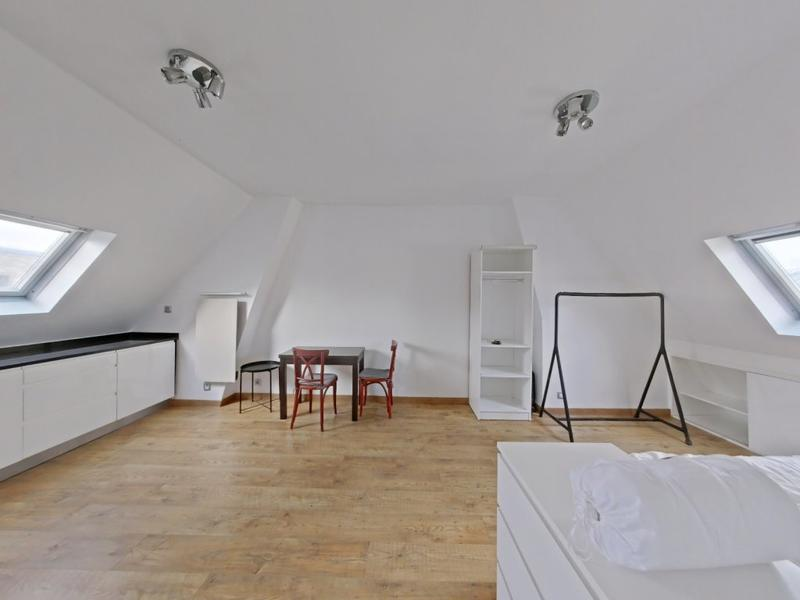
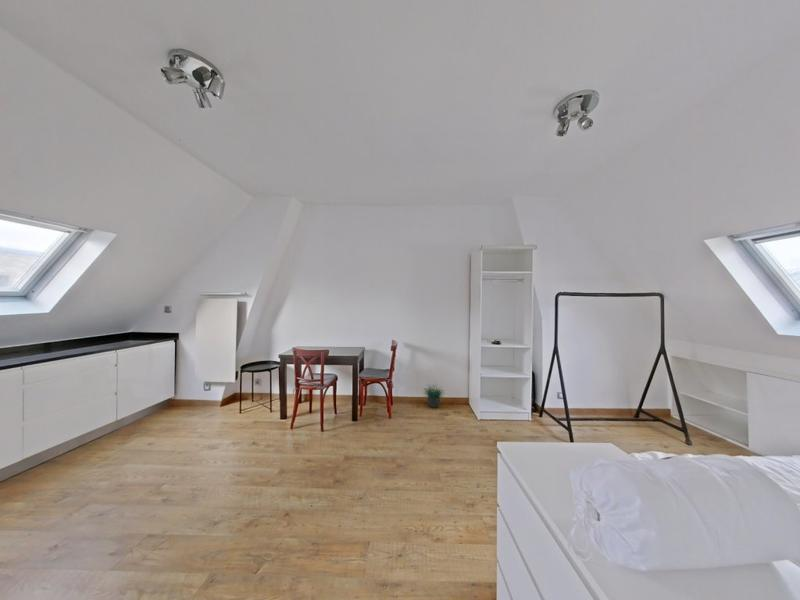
+ potted plant (433, 392)
